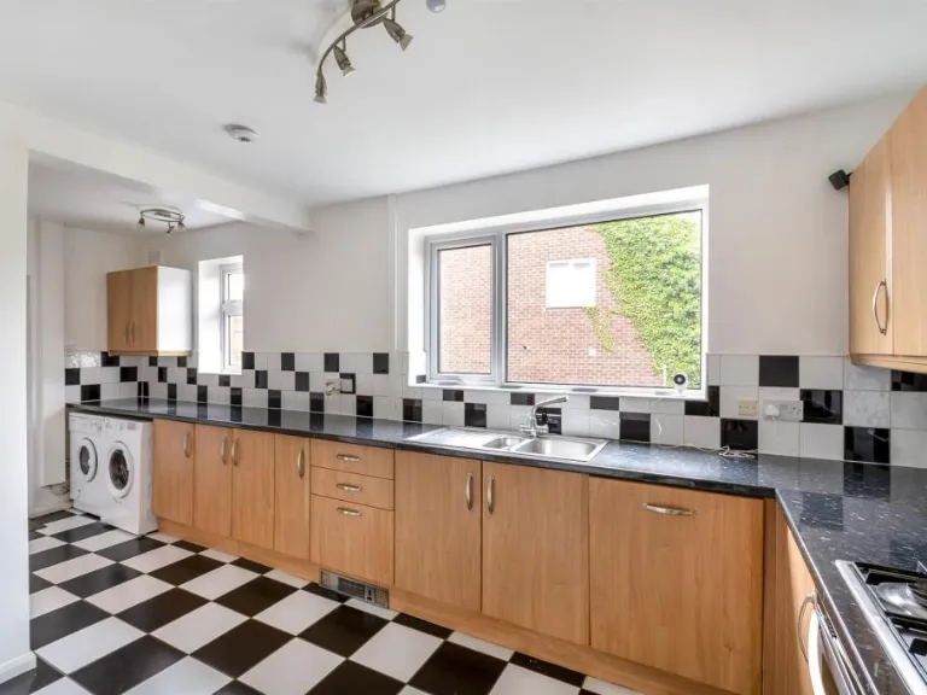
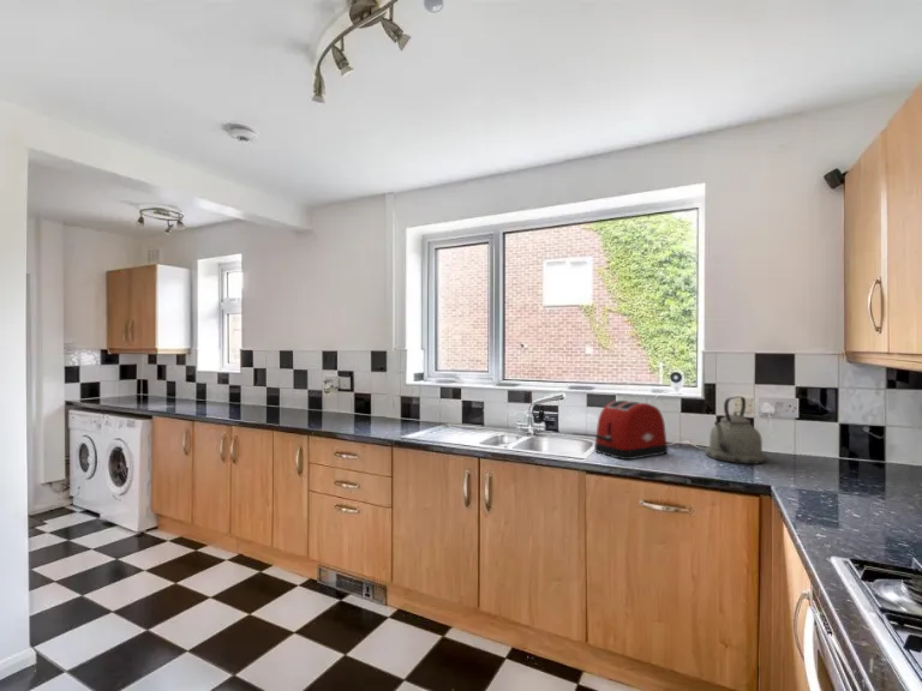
+ kettle (735, 427)
+ toaster (630, 426)
